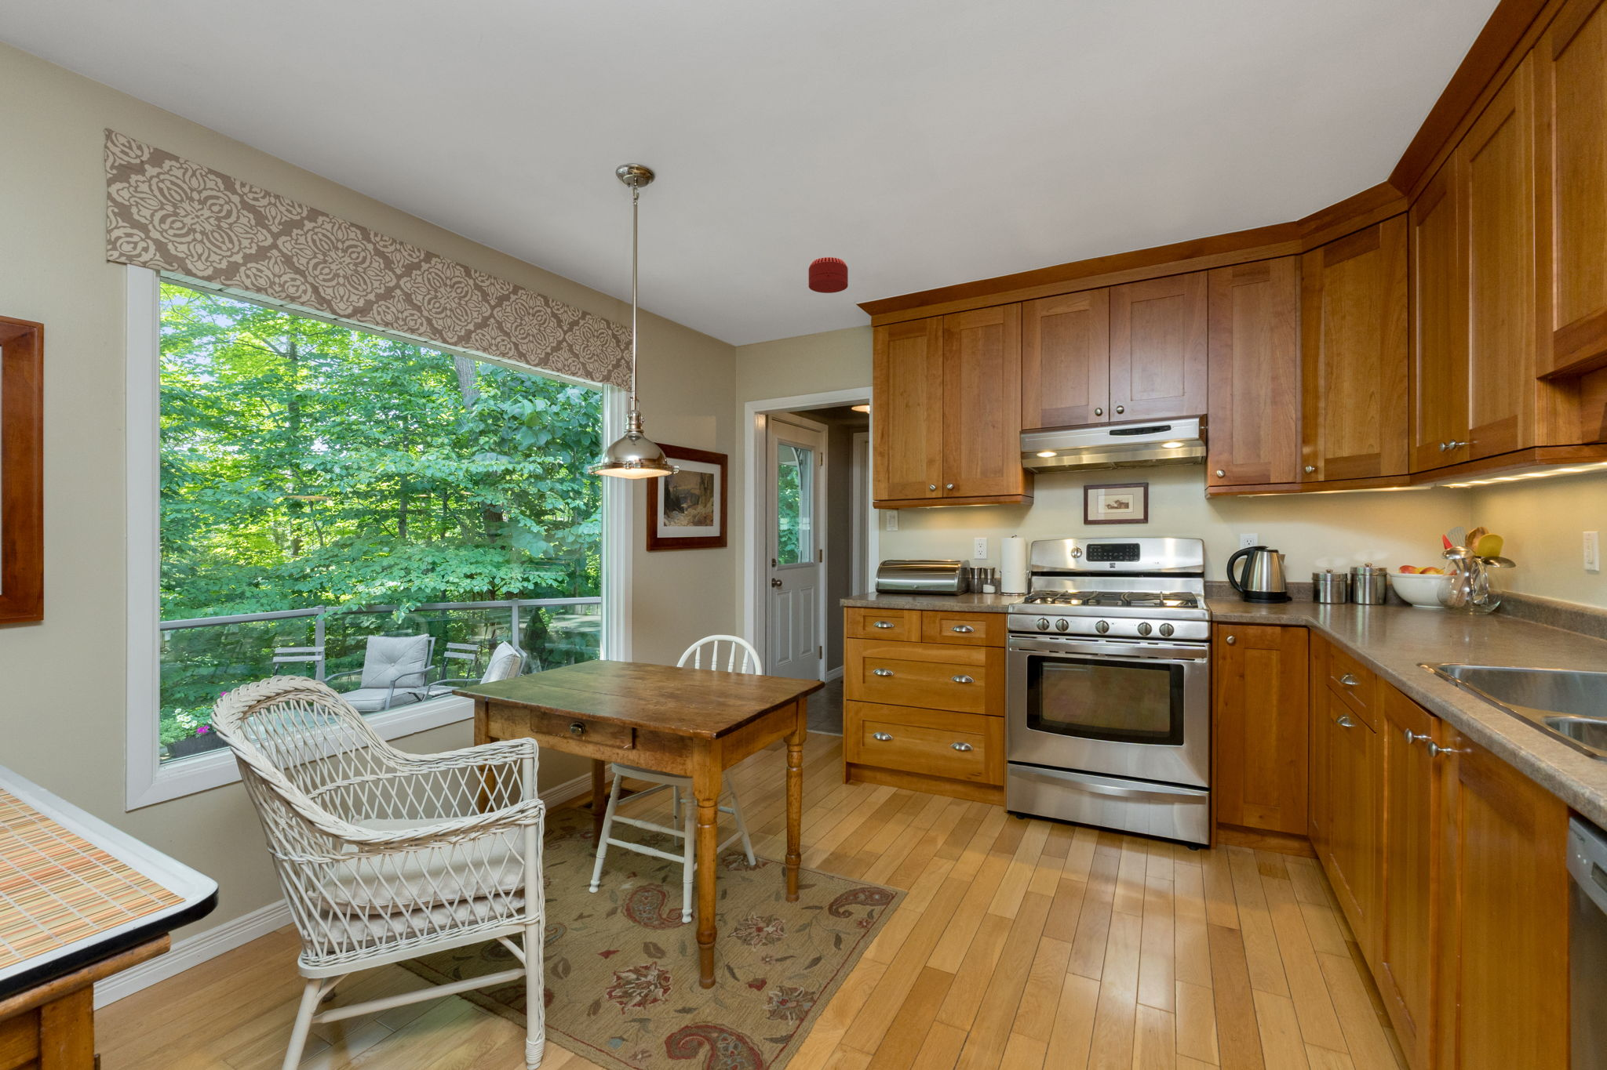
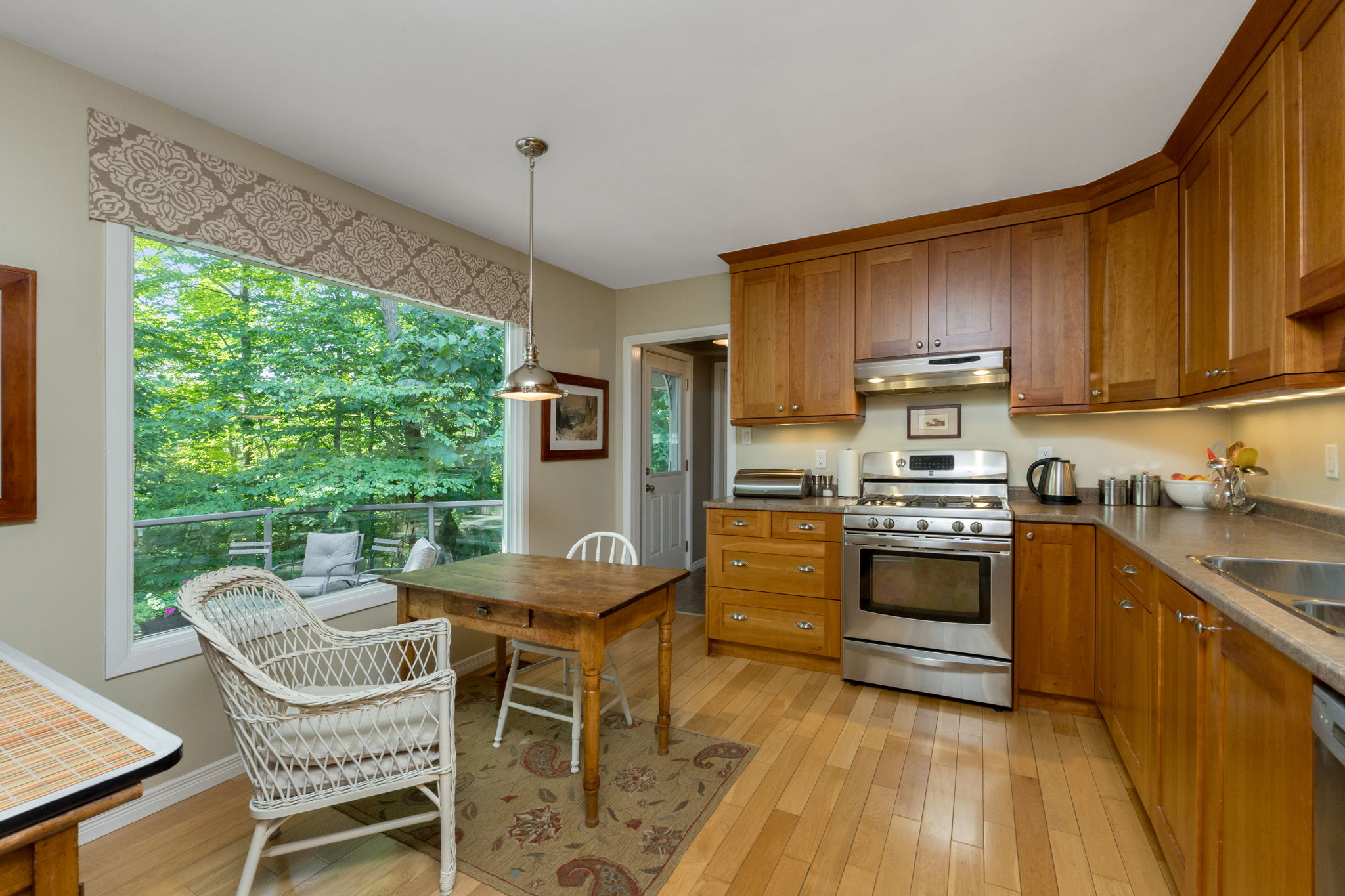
- smoke detector (828, 275)
